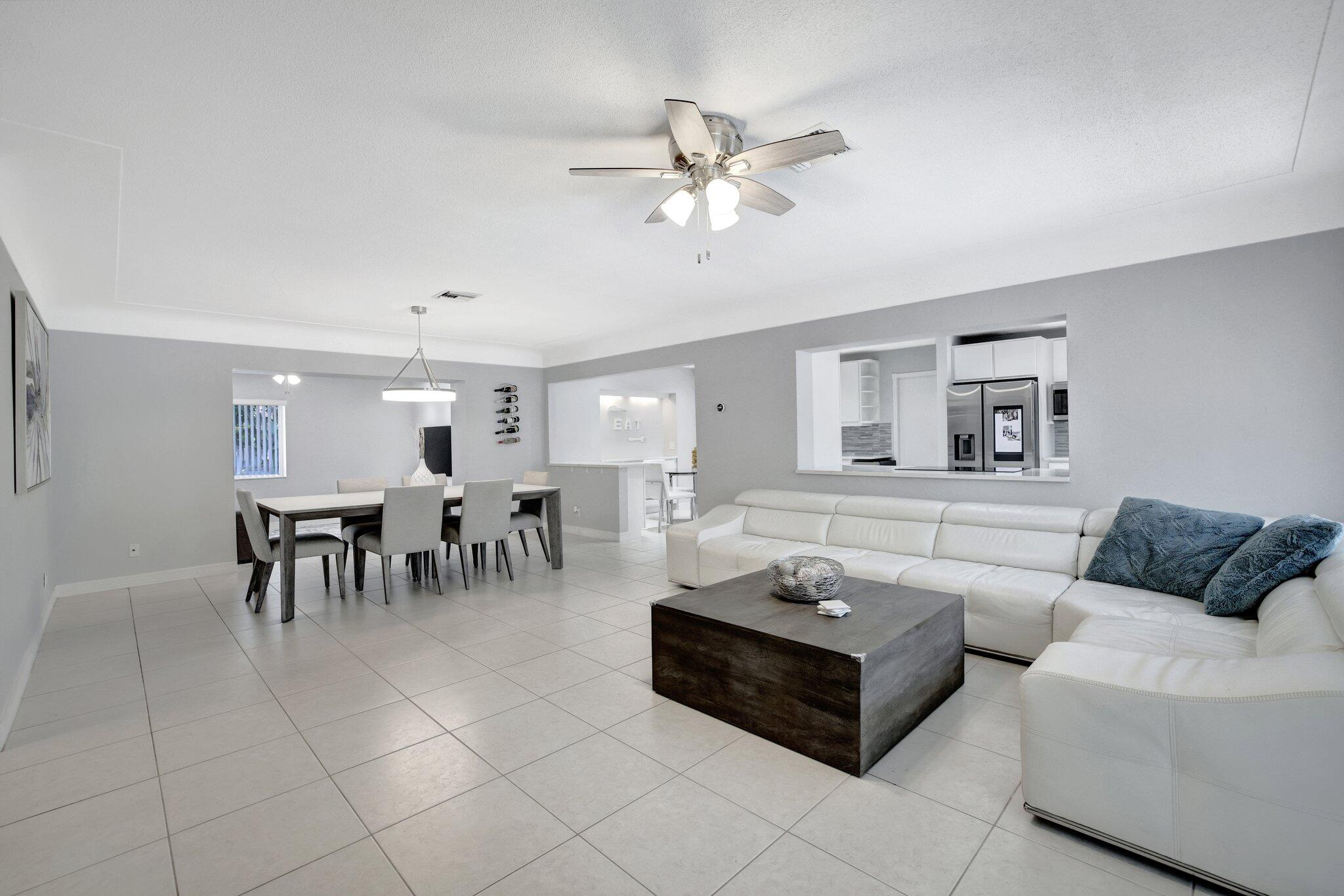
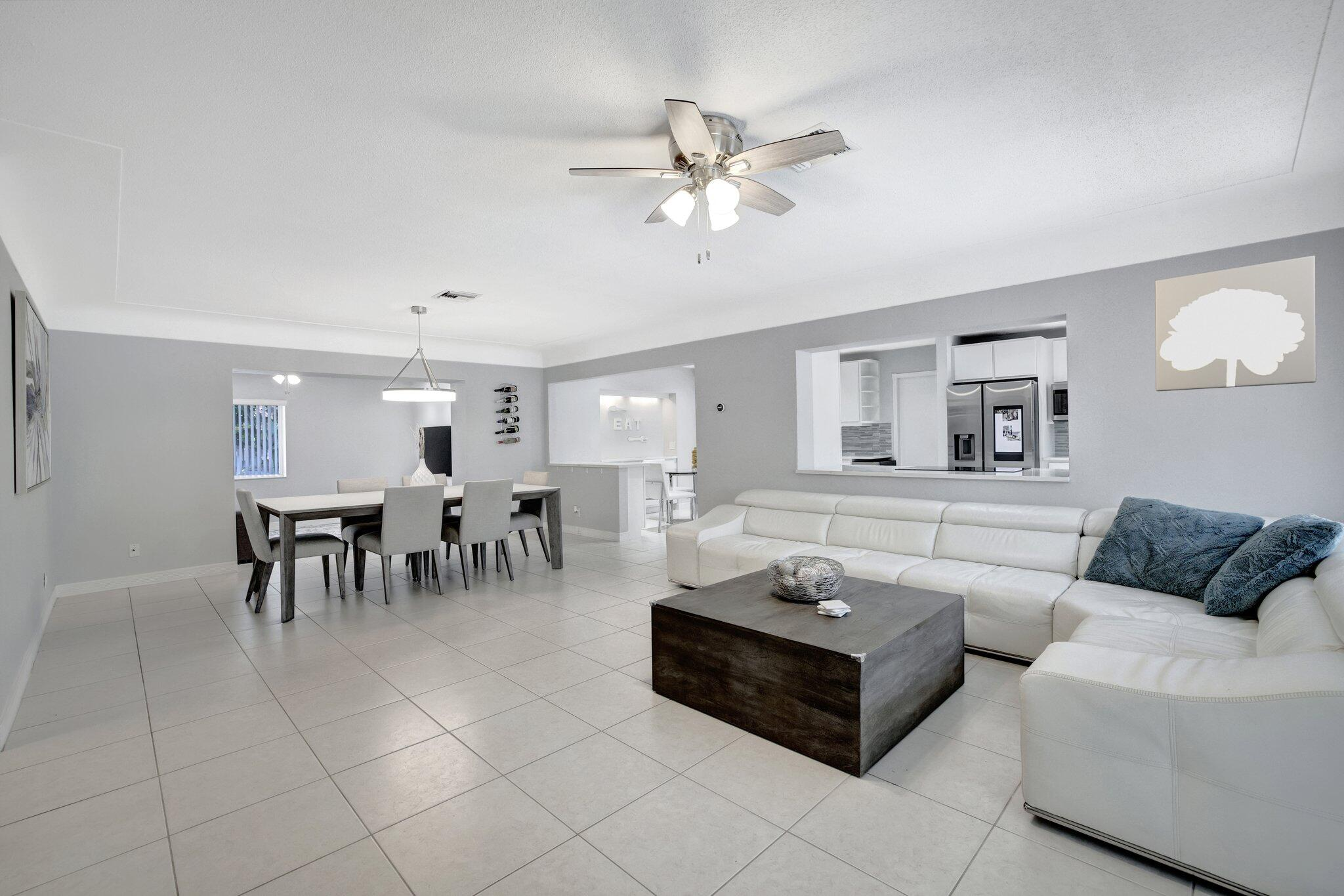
+ wall art (1230, 328)
